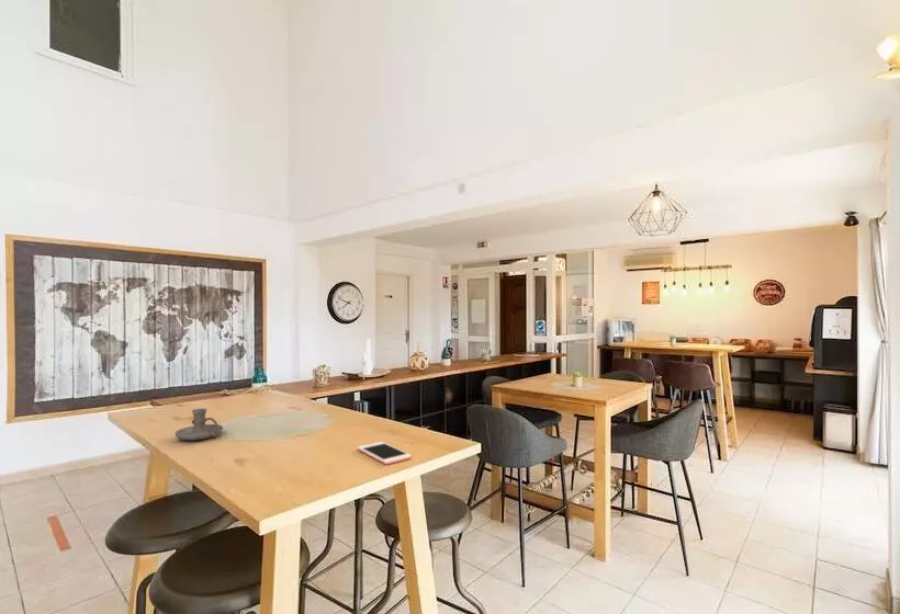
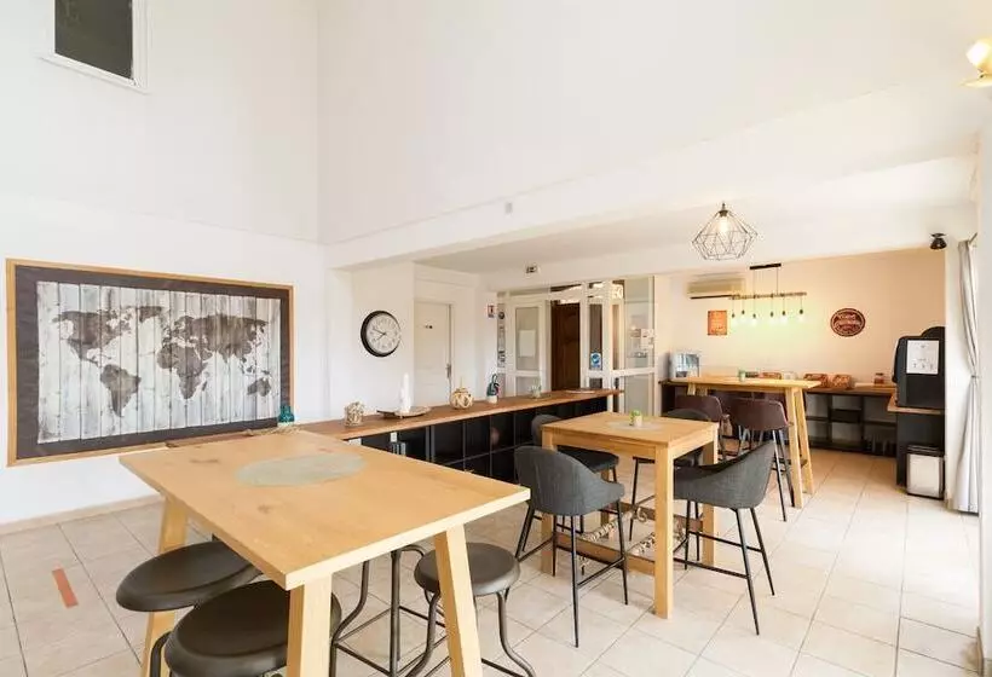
- candle holder (202, 423)
- cell phone (383, 452)
